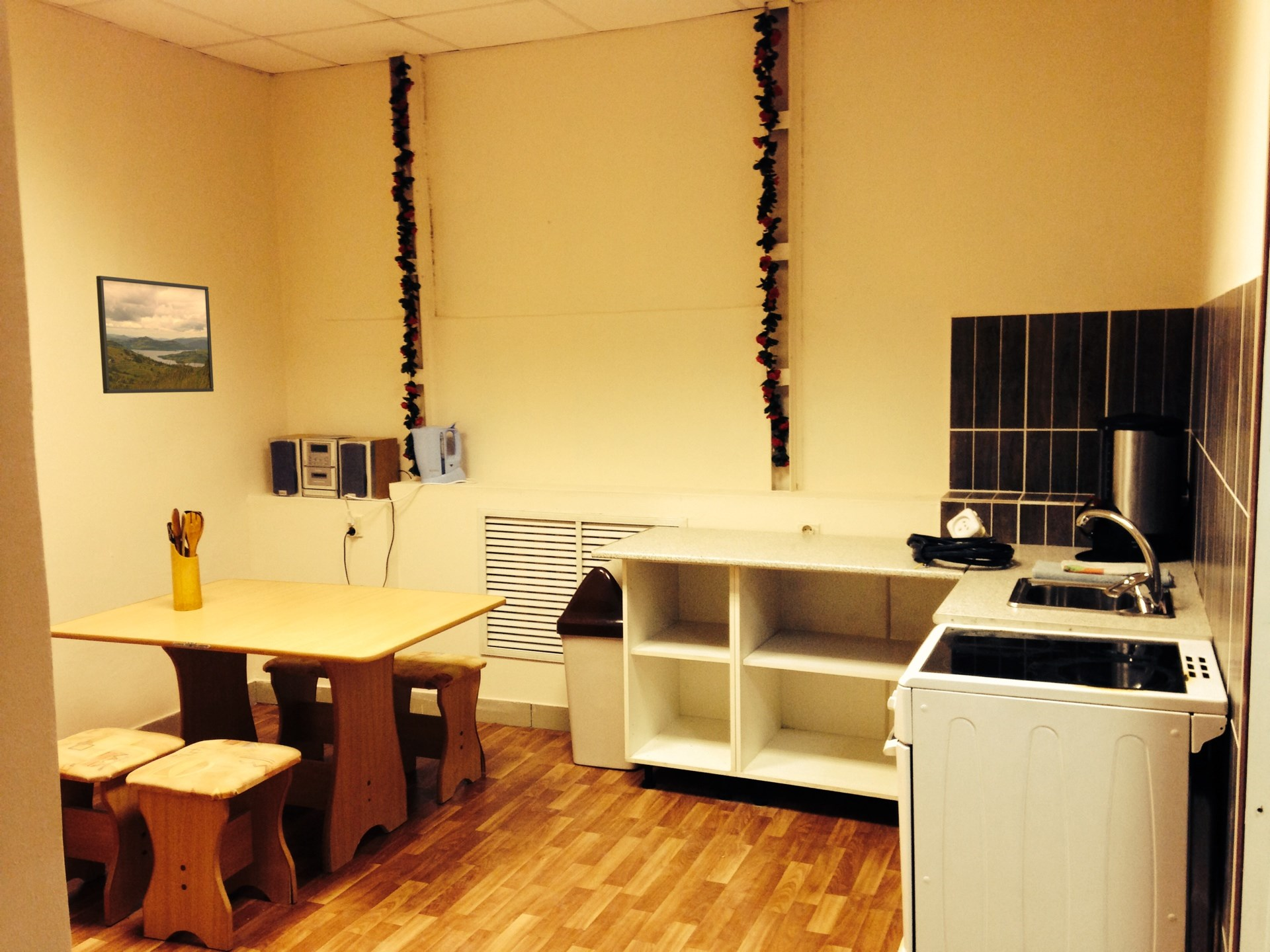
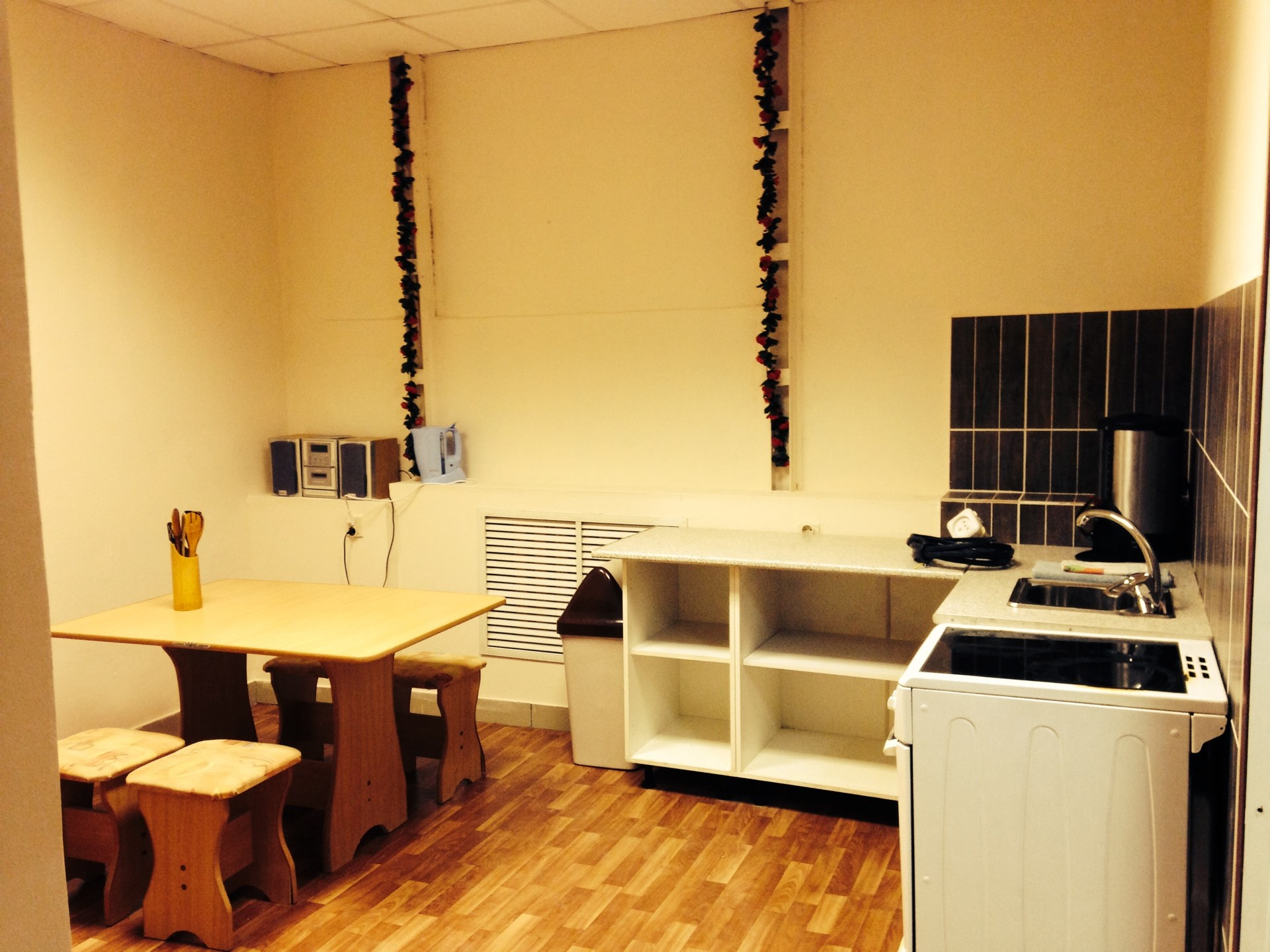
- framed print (158, 337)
